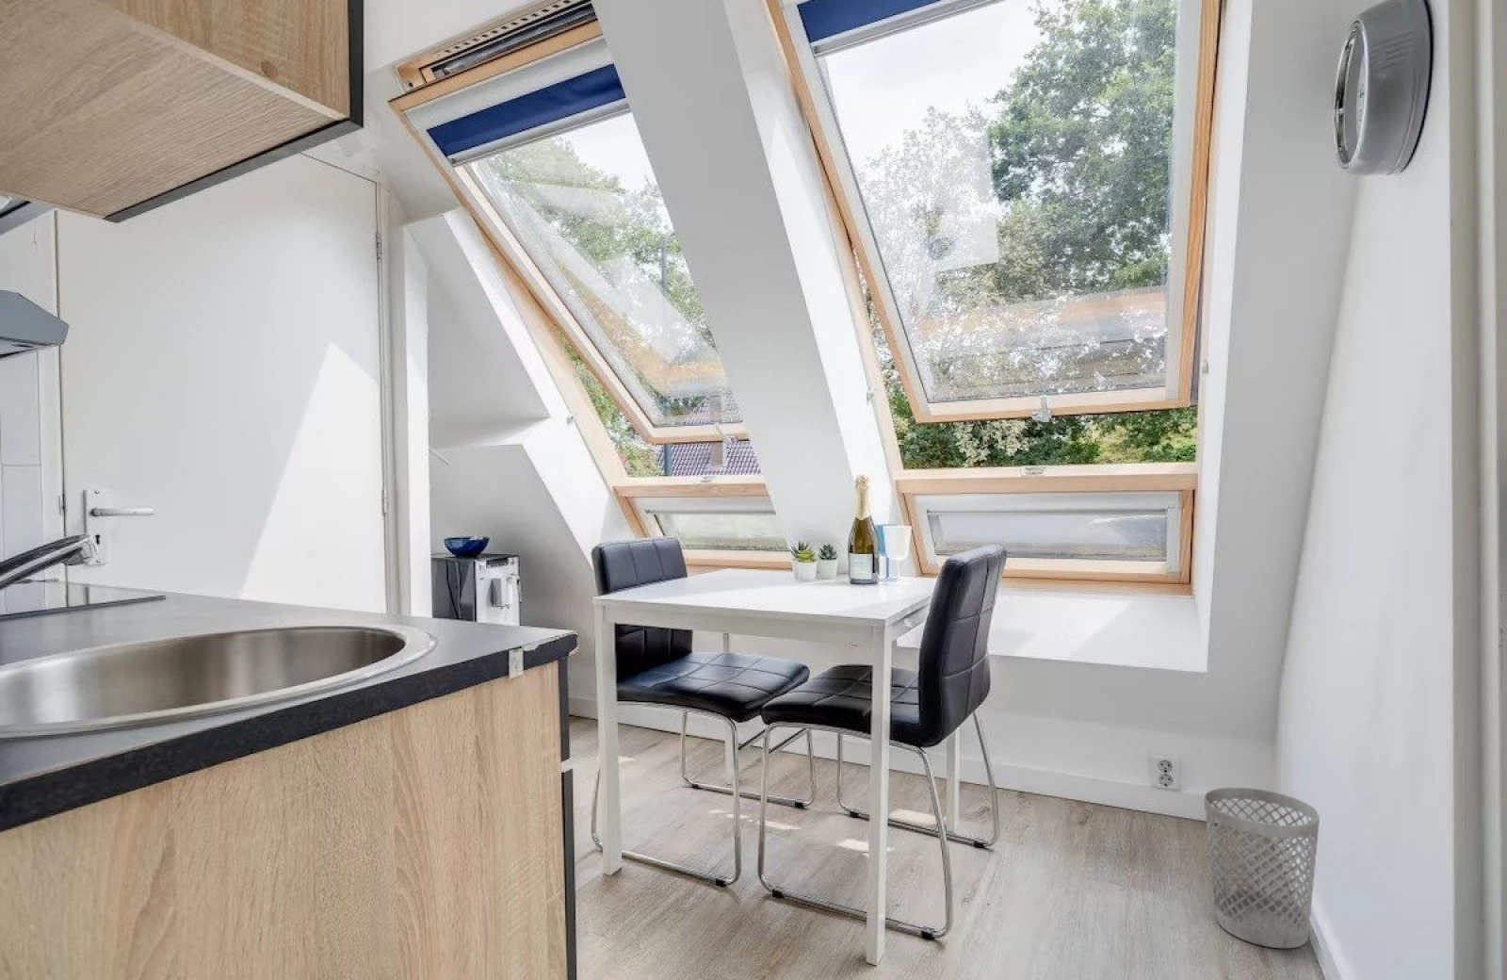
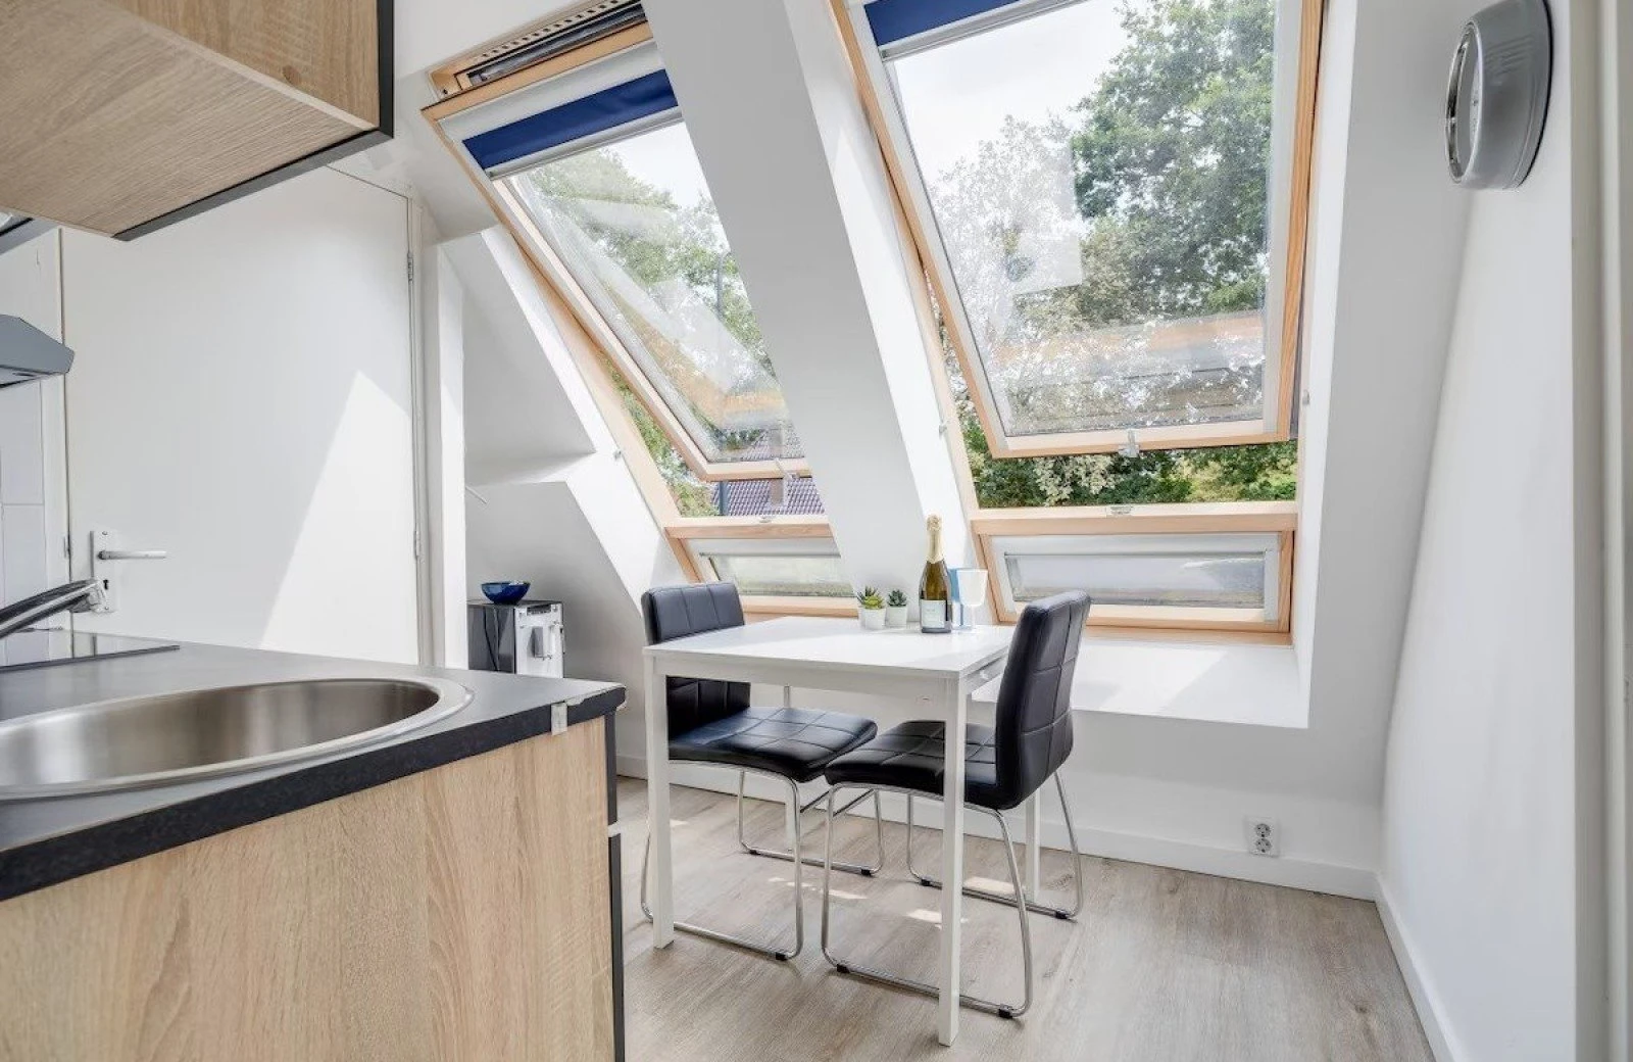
- wastebasket (1260, 866)
